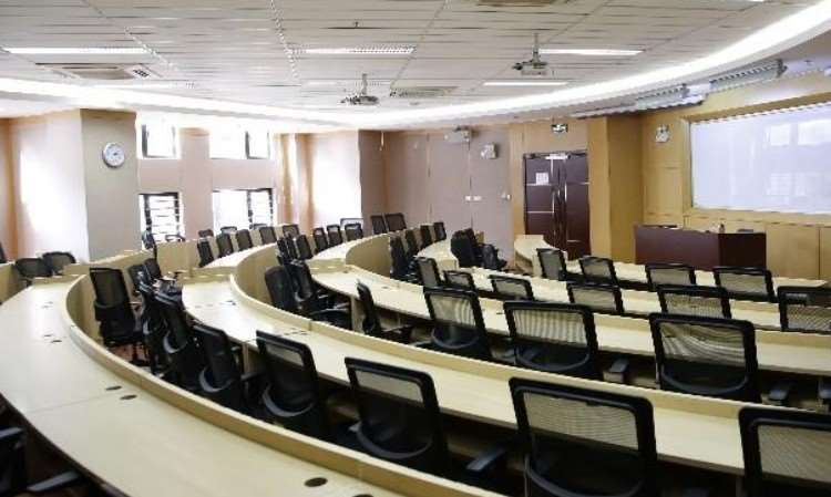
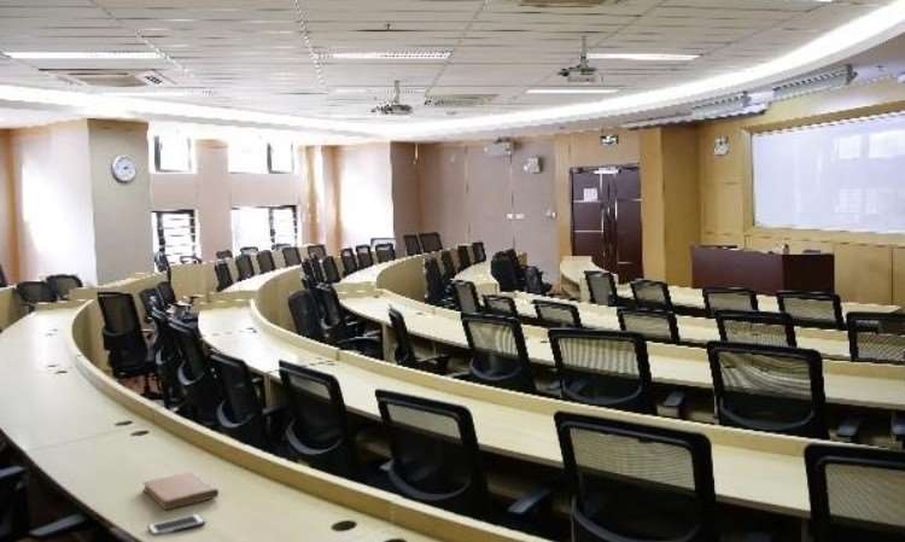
+ notebook (180, 489)
+ cell phone (176, 524)
